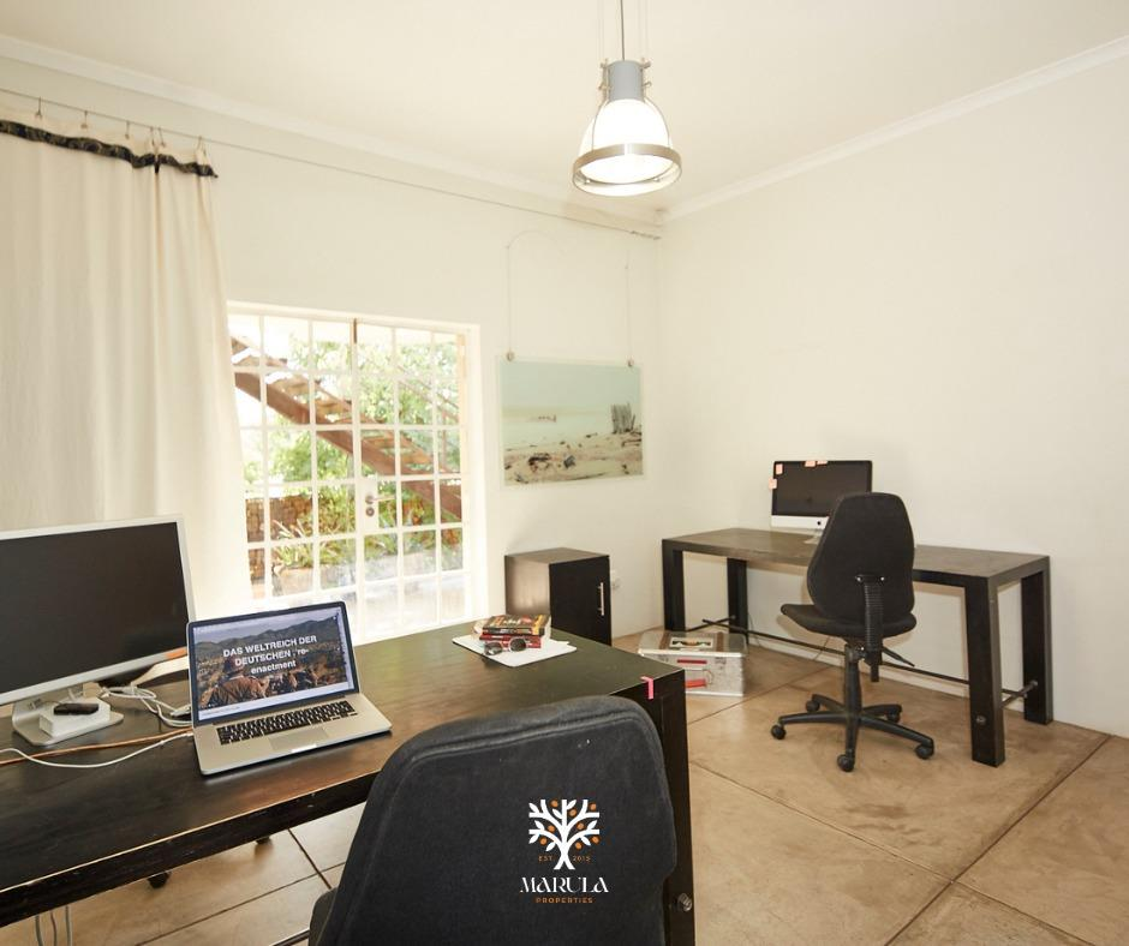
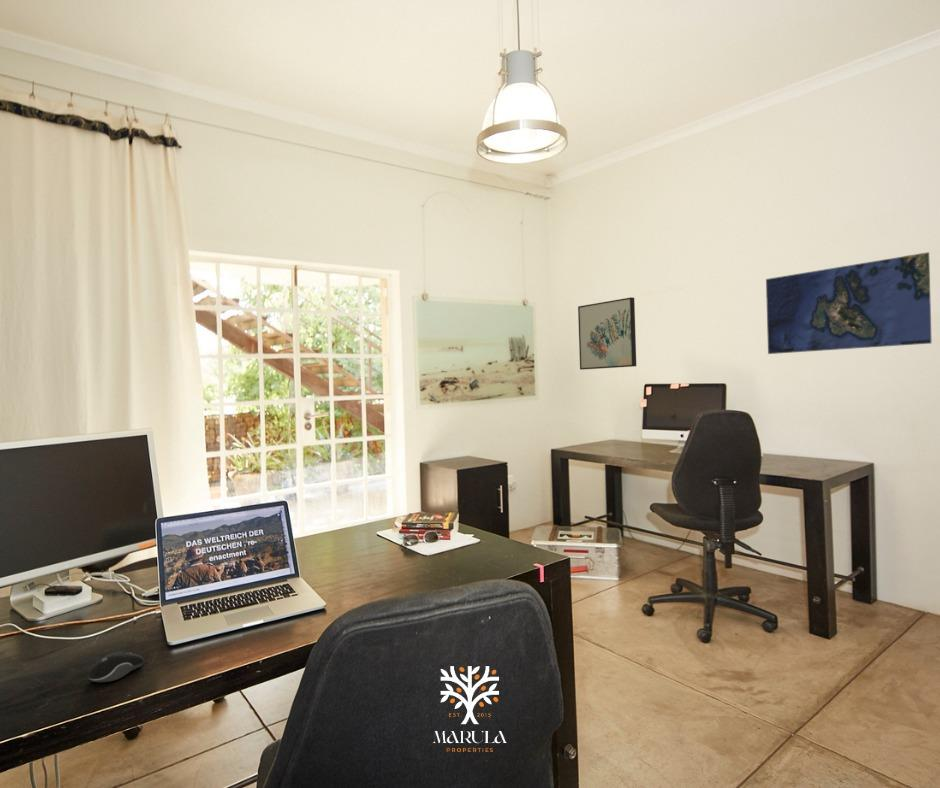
+ map (840, 308)
+ wall art (606, 335)
+ computer mouse (115, 663)
